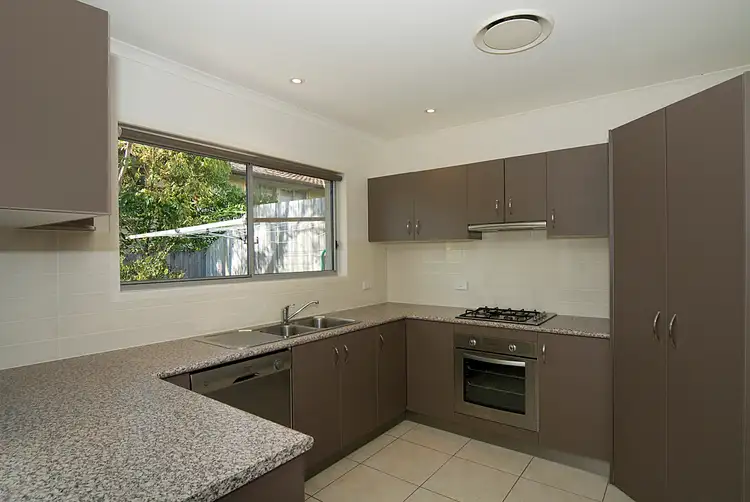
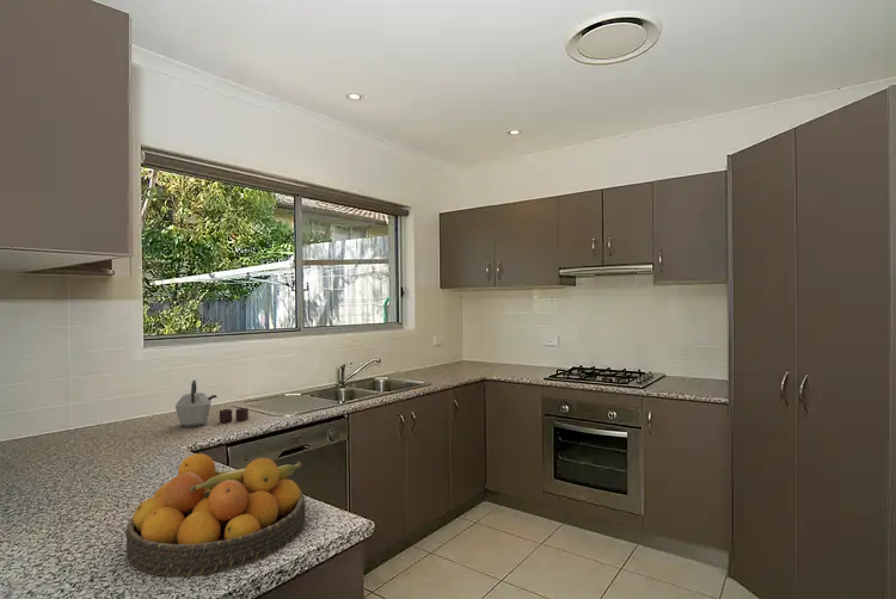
+ kettle (210, 401)
+ fruit bowl (221, 496)
